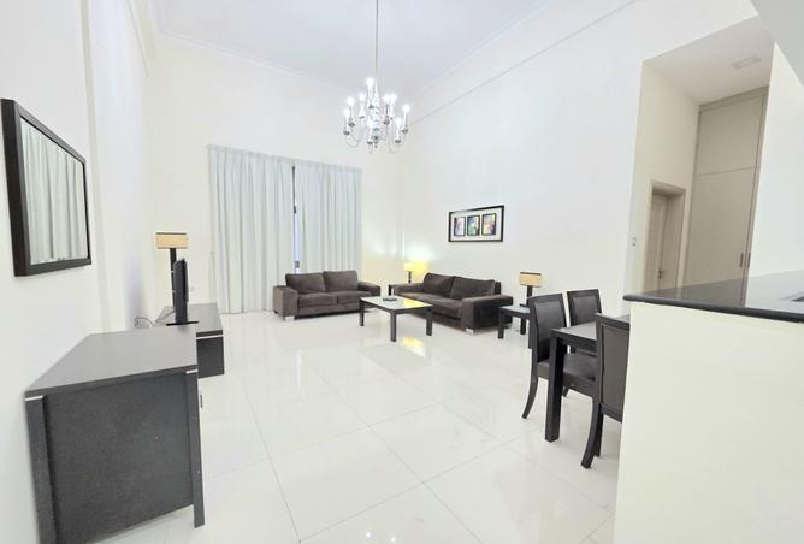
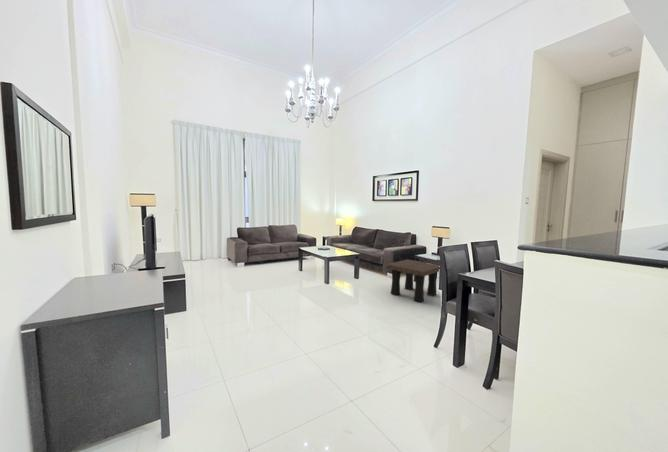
+ side table (415, 279)
